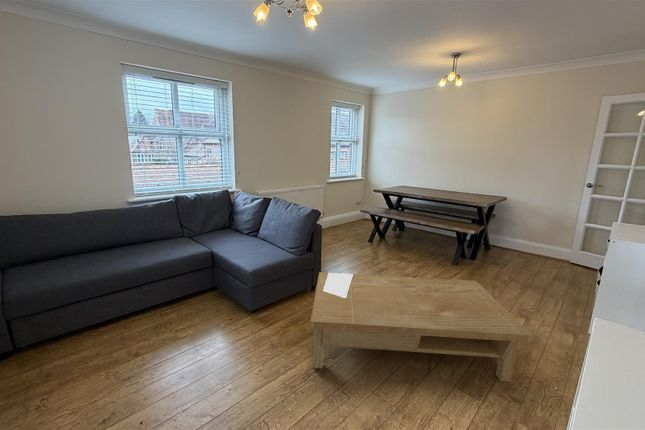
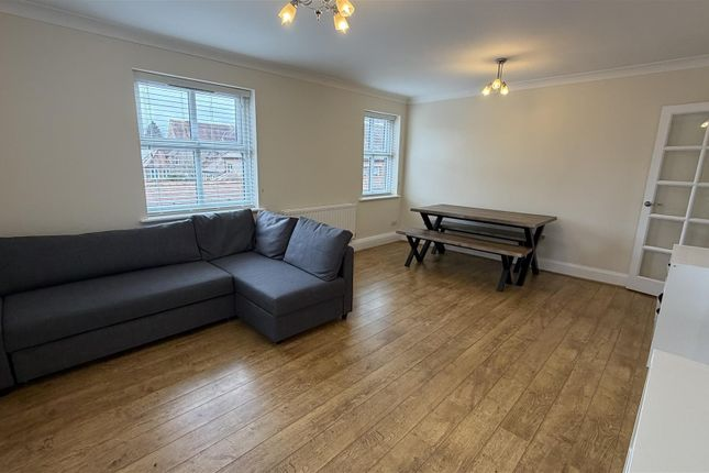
- coffee table (403, 322)
